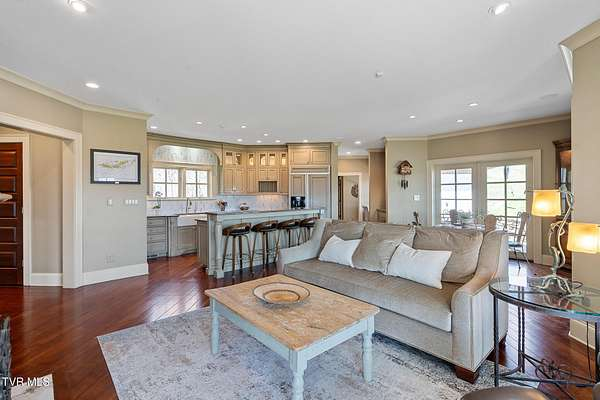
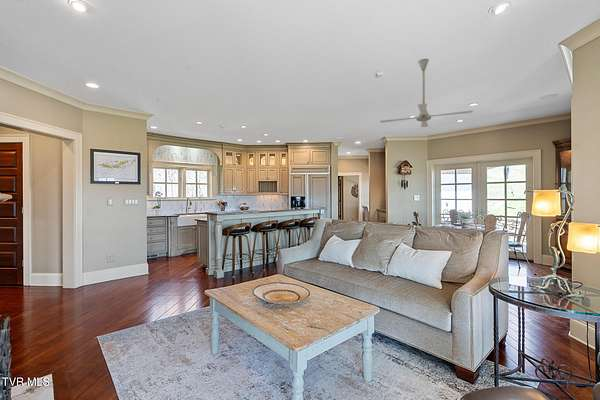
+ ceiling fan (423, 90)
